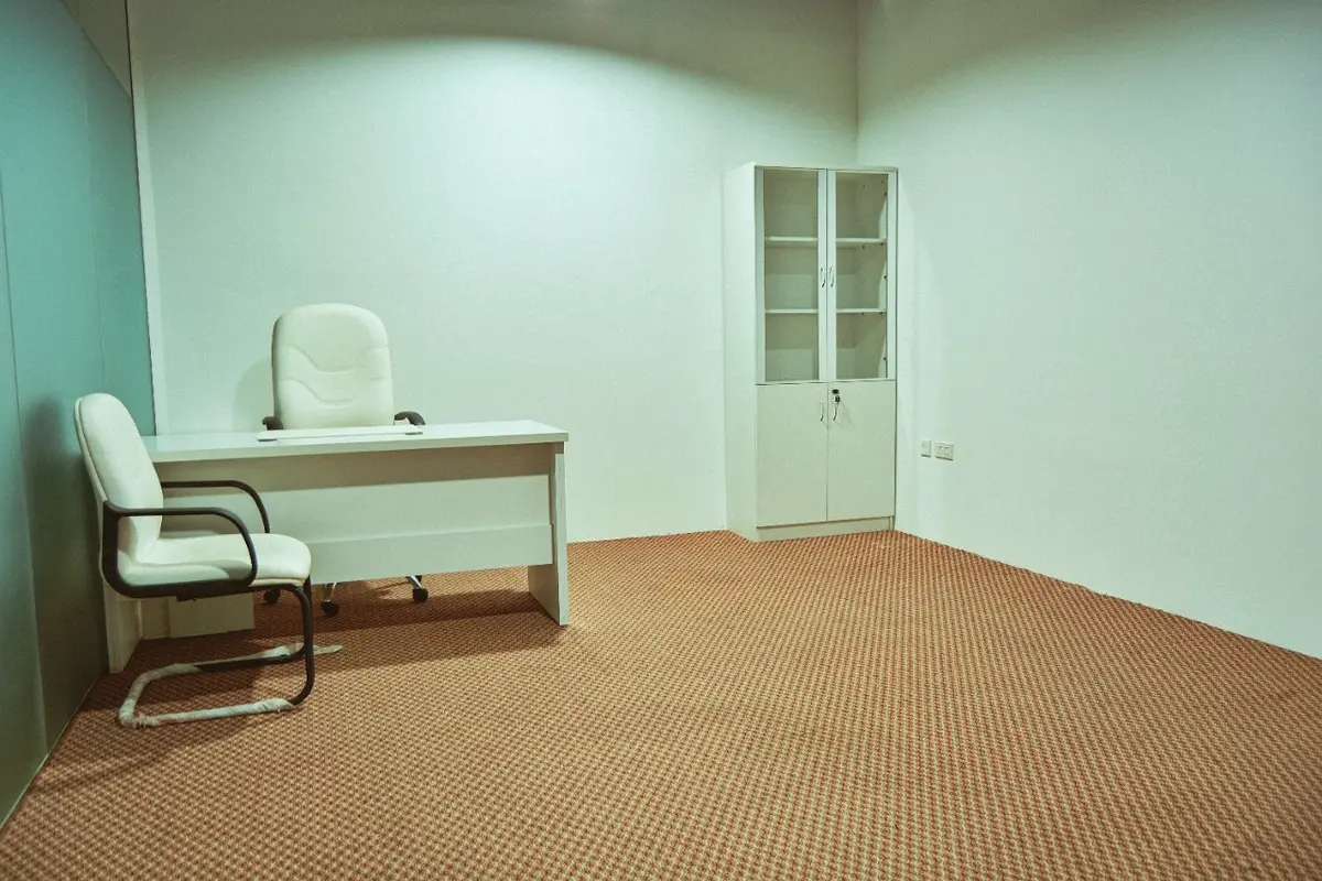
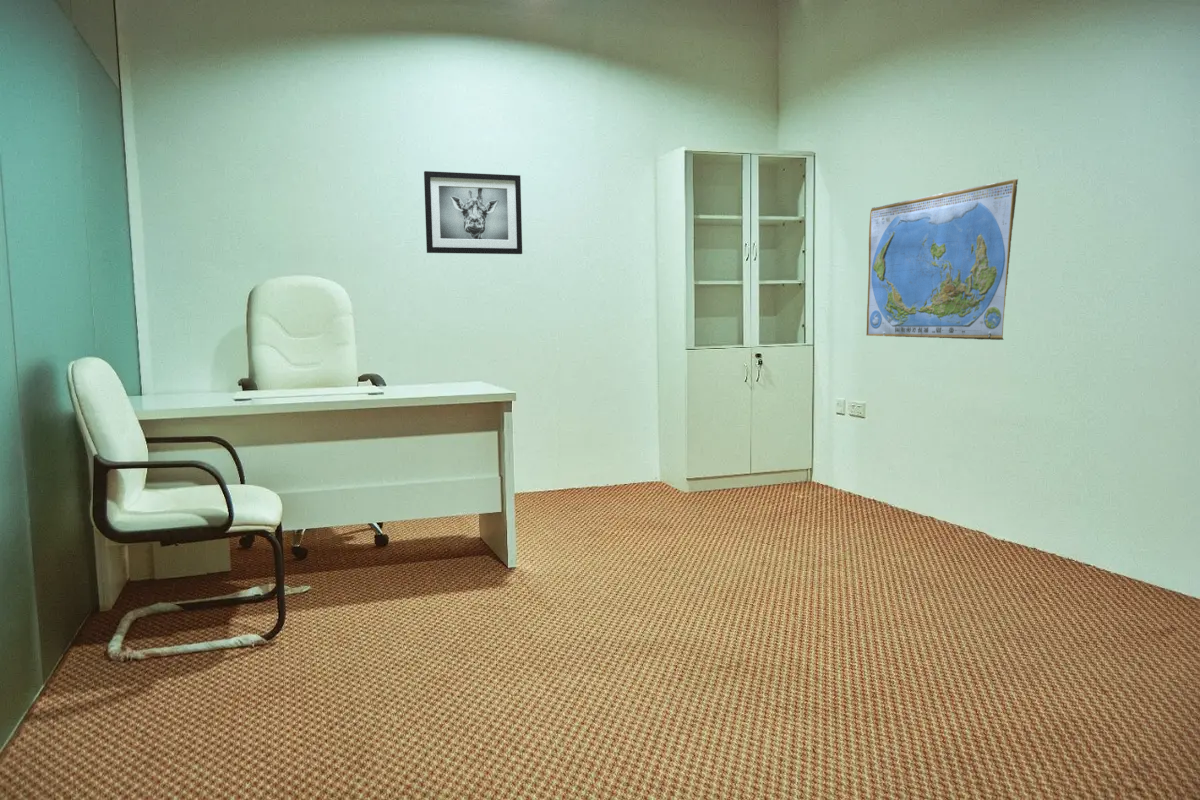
+ wall art (474, 213)
+ world map (932, 267)
